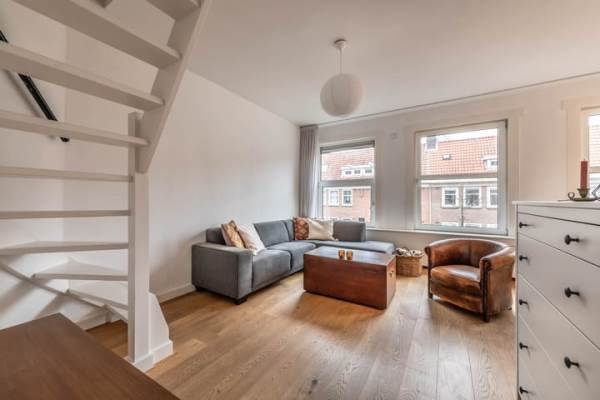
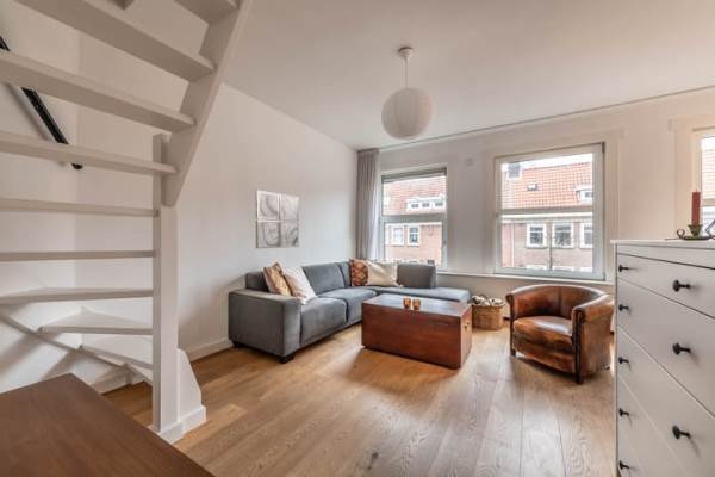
+ wall art (279, 219)
